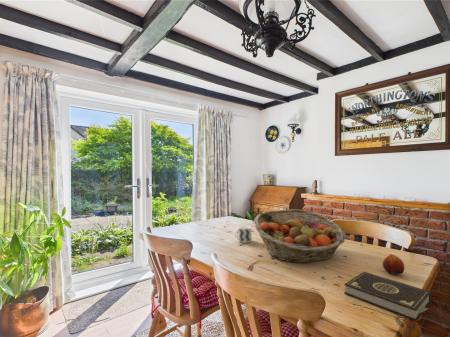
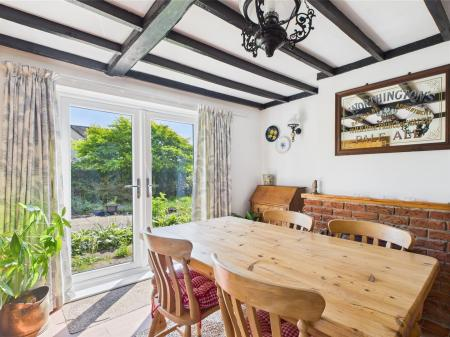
- fruit (393, 264)
- book (386, 292)
- fruit basket (298, 233)
- cup (242, 234)
